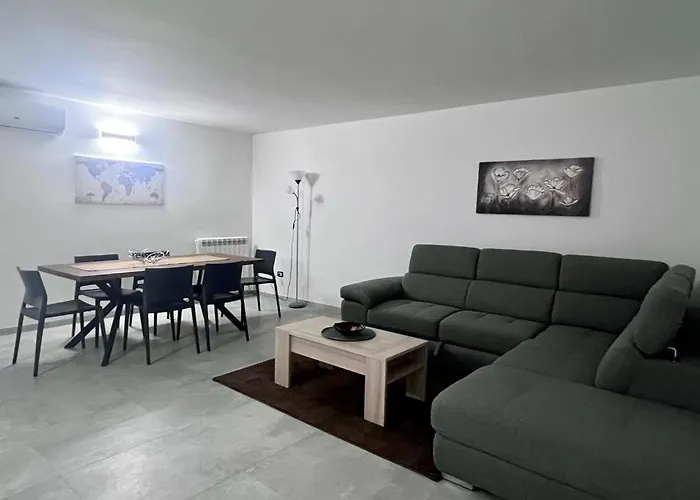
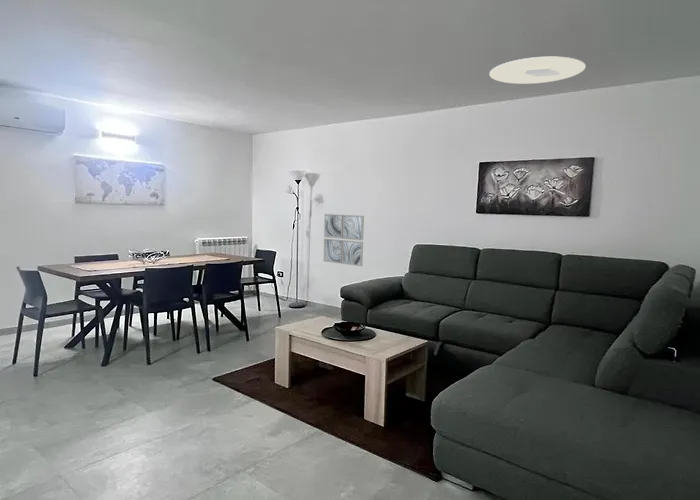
+ wall art (343, 238)
+ ceiling light (535, 67)
